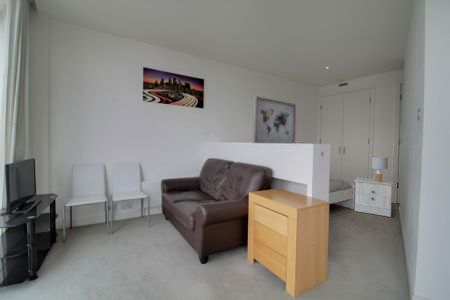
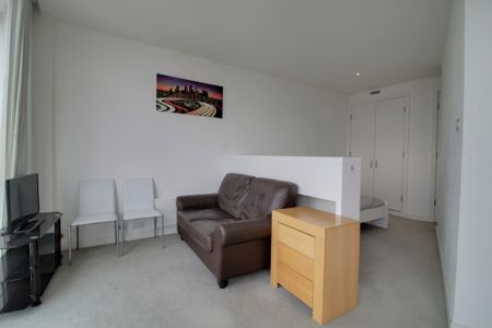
- lamp (379, 169)
- wall art (276, 123)
- nightstand (372, 195)
